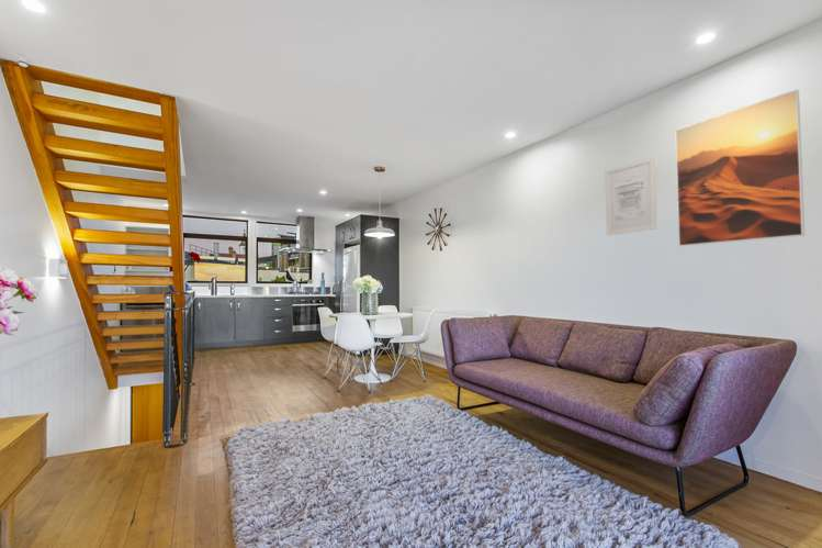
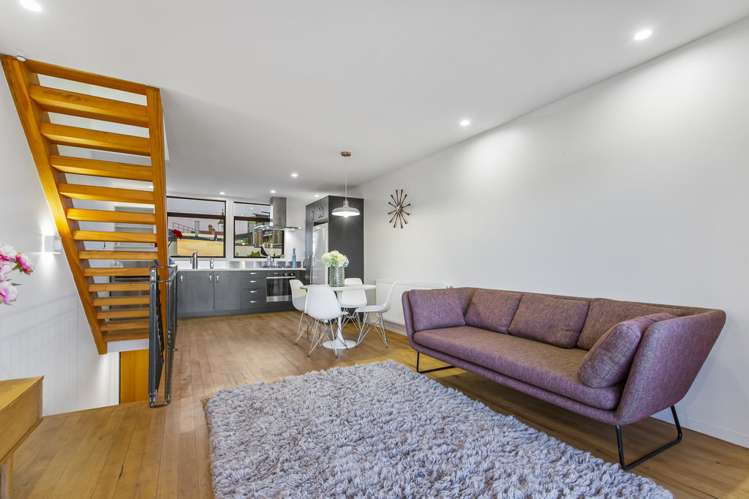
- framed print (732, 176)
- wall art (629, 198)
